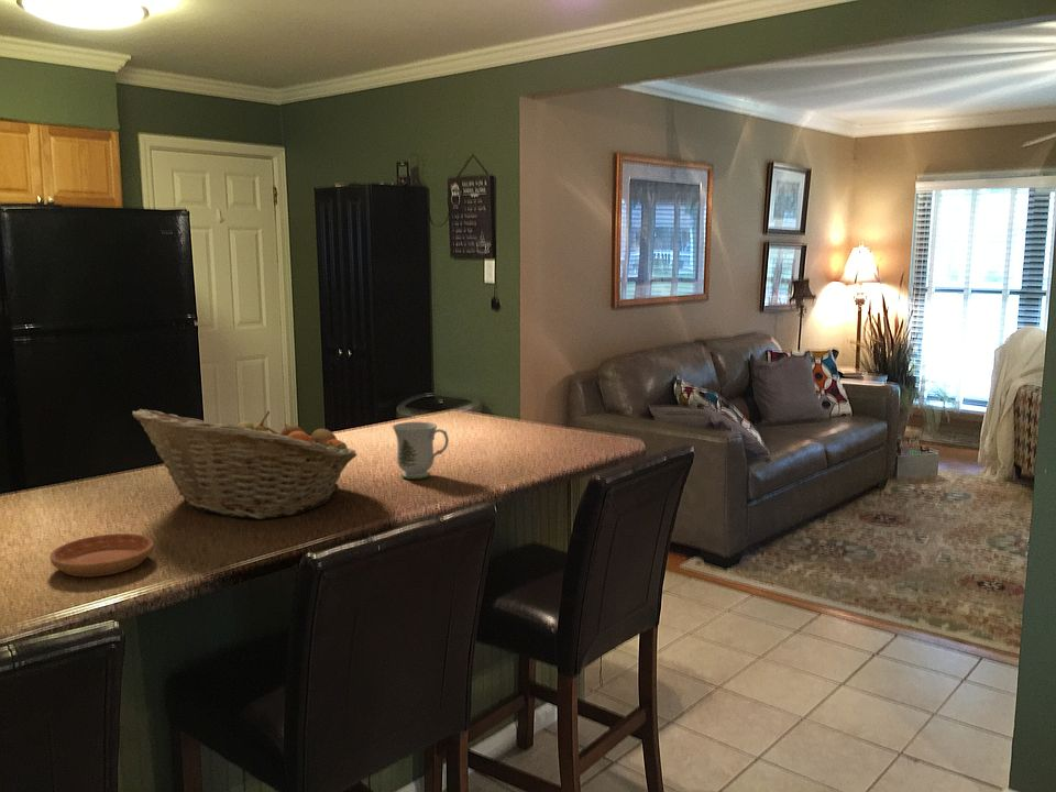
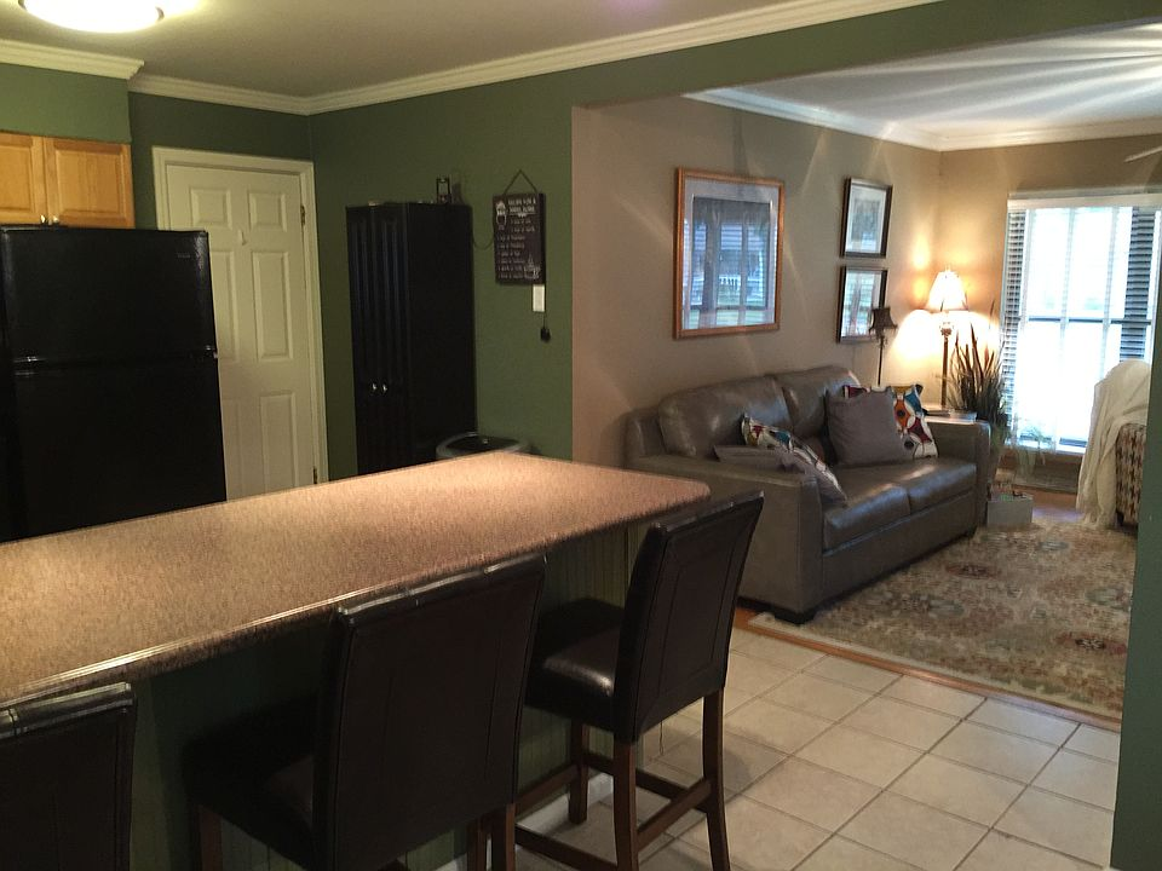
- saucer (102, 556)
- mug (422, 451)
- fruit basket (246, 452)
